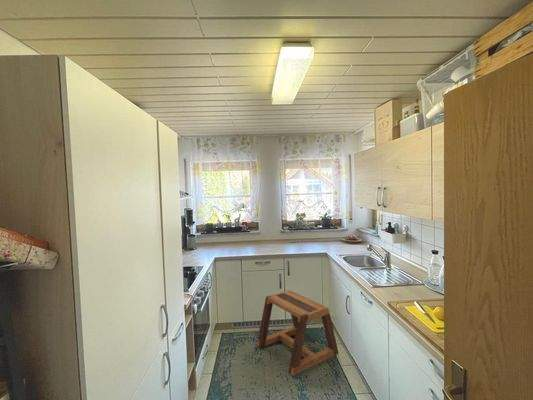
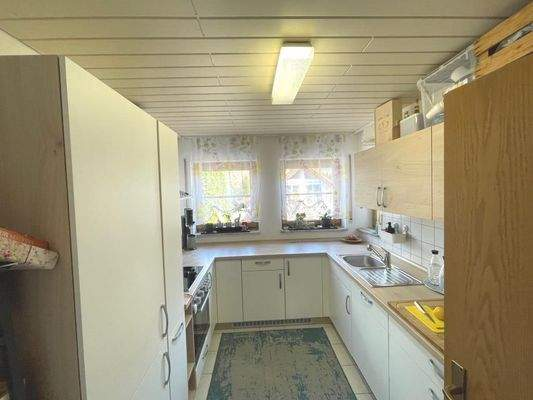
- stool (295, 325)
